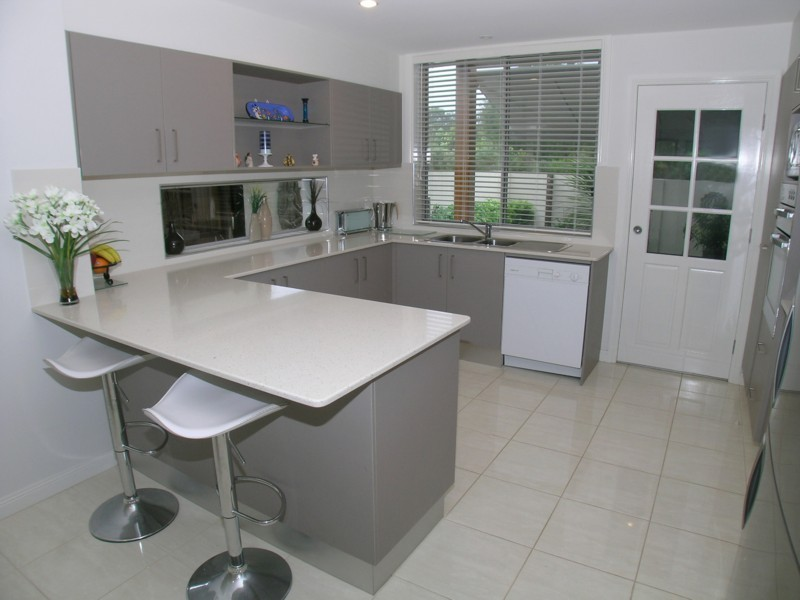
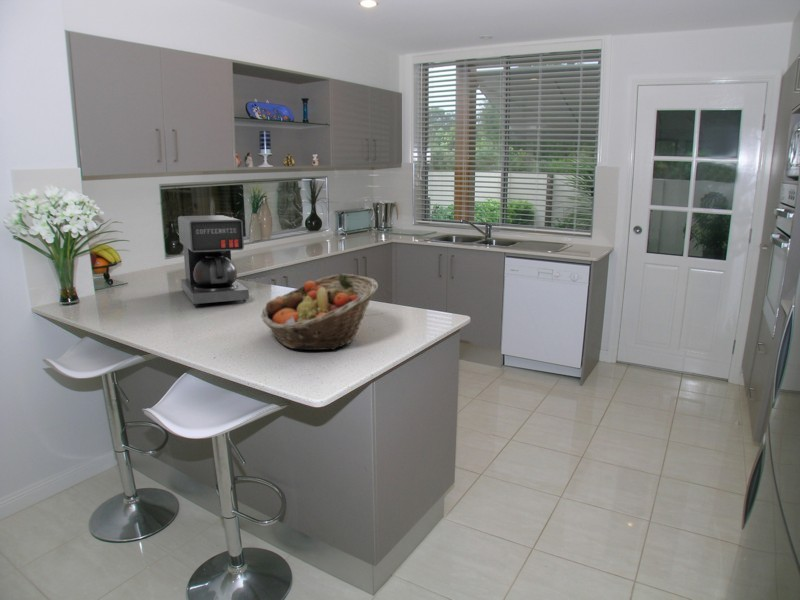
+ coffee maker (211, 257)
+ fruit basket (319, 309)
